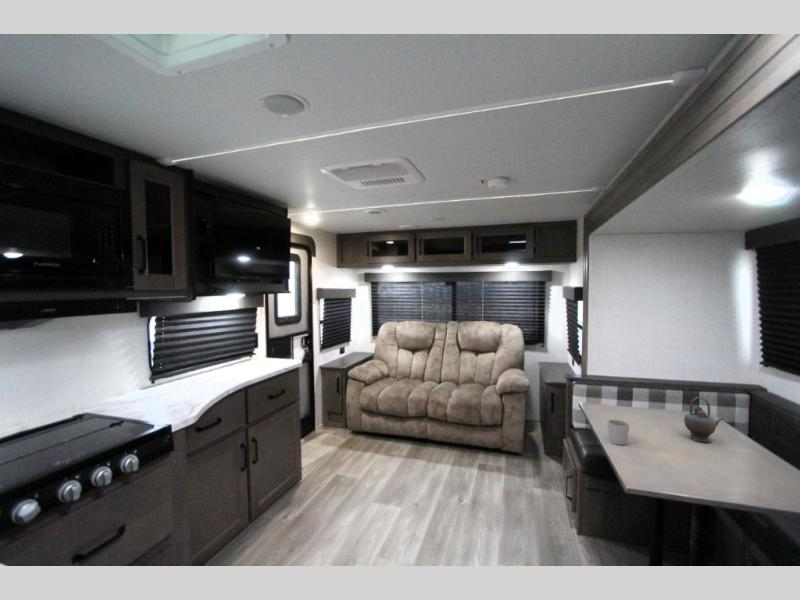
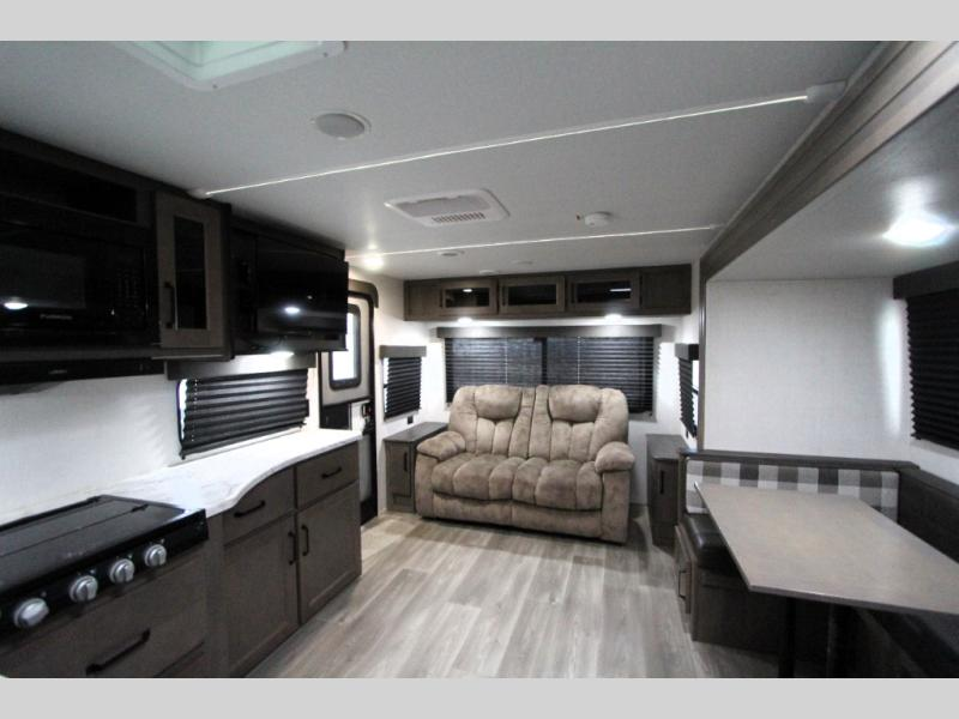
- teapot (703, 419)
- mug (619, 431)
